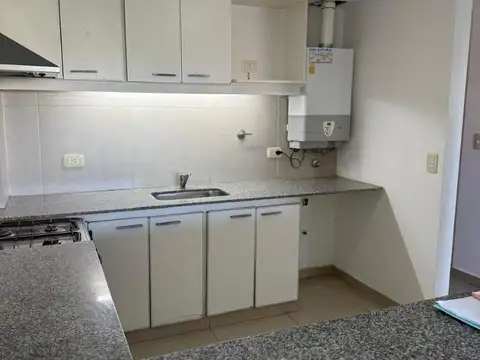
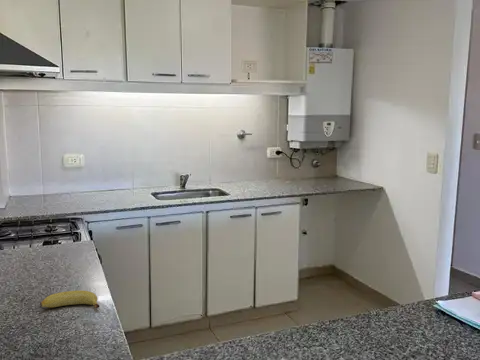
+ banana (70, 301)
